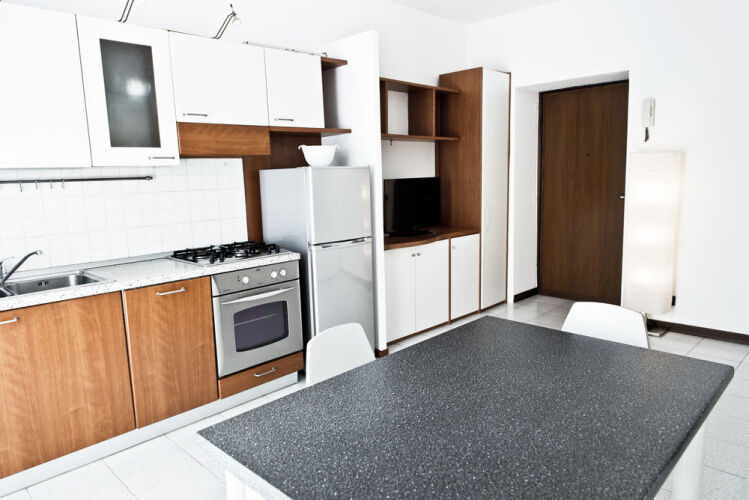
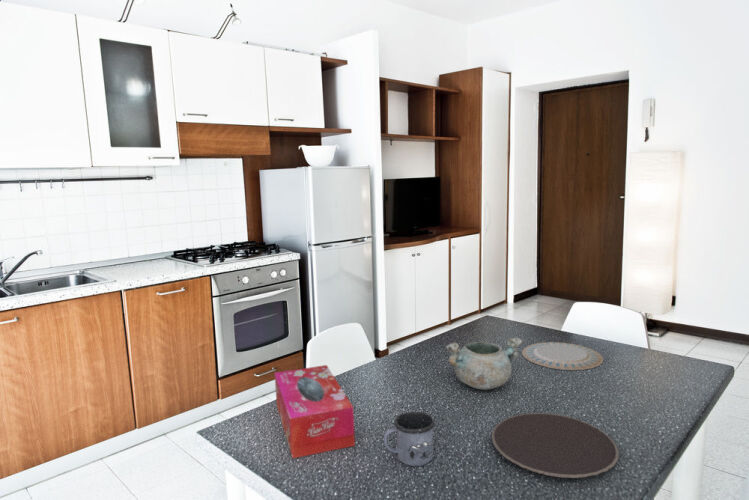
+ plate (552, 444)
+ tissue box (311, 406)
+ chinaware (561, 353)
+ decorative bowl (483, 361)
+ mug (409, 440)
